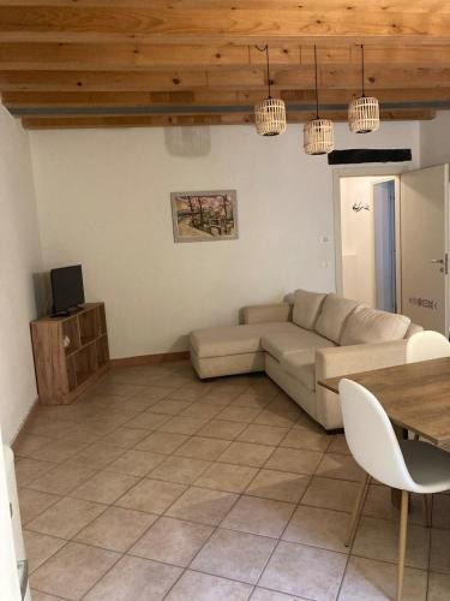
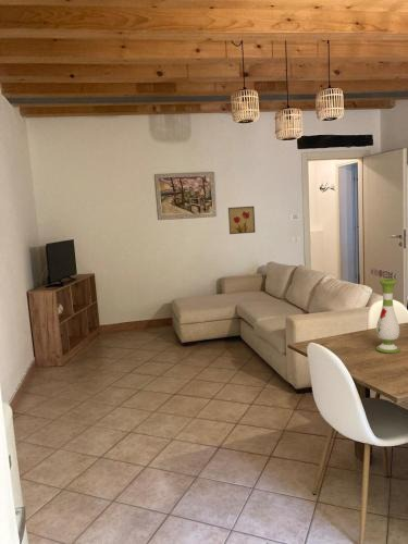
+ vase (387, 314)
+ wall art (242, 220)
